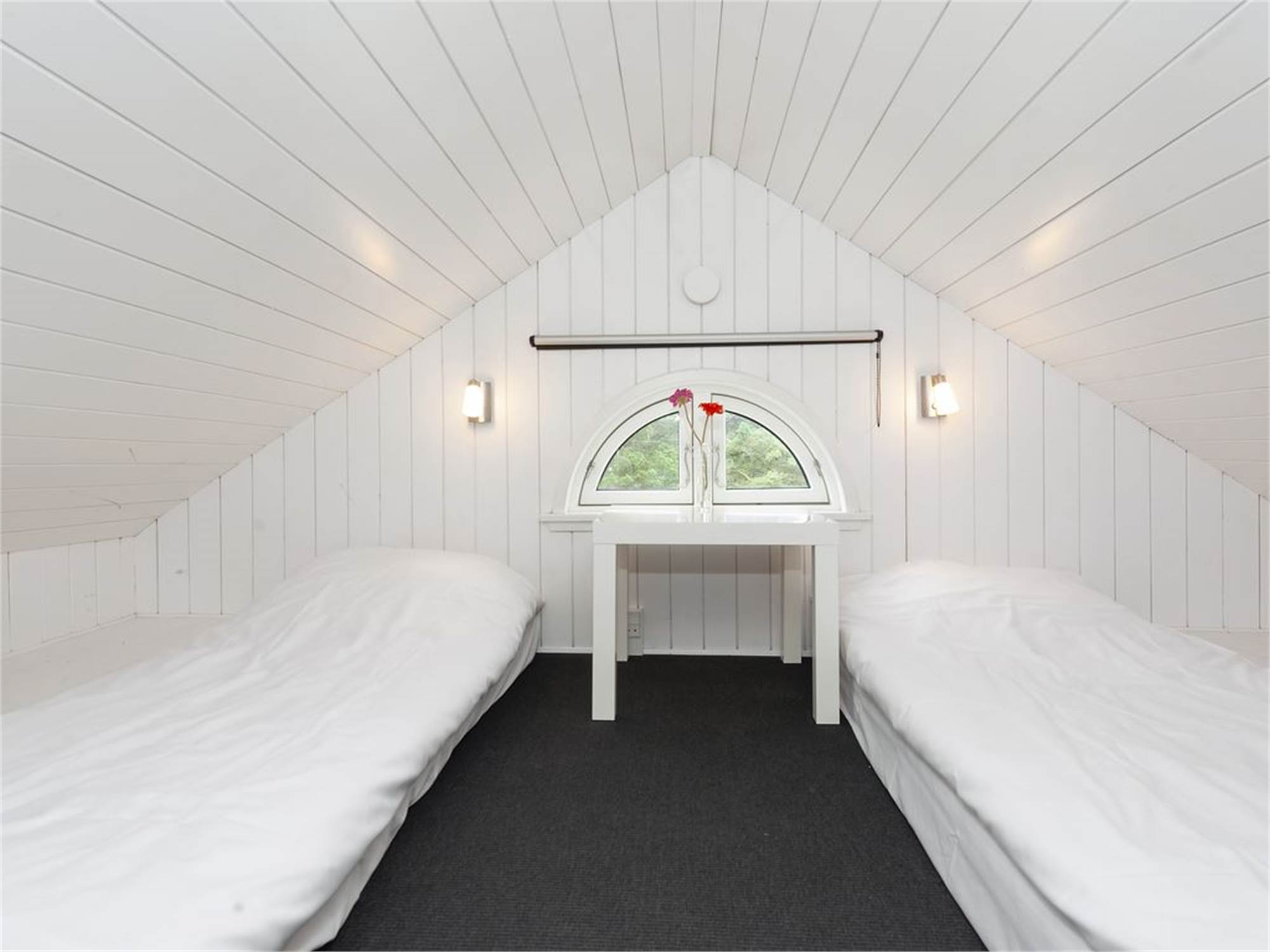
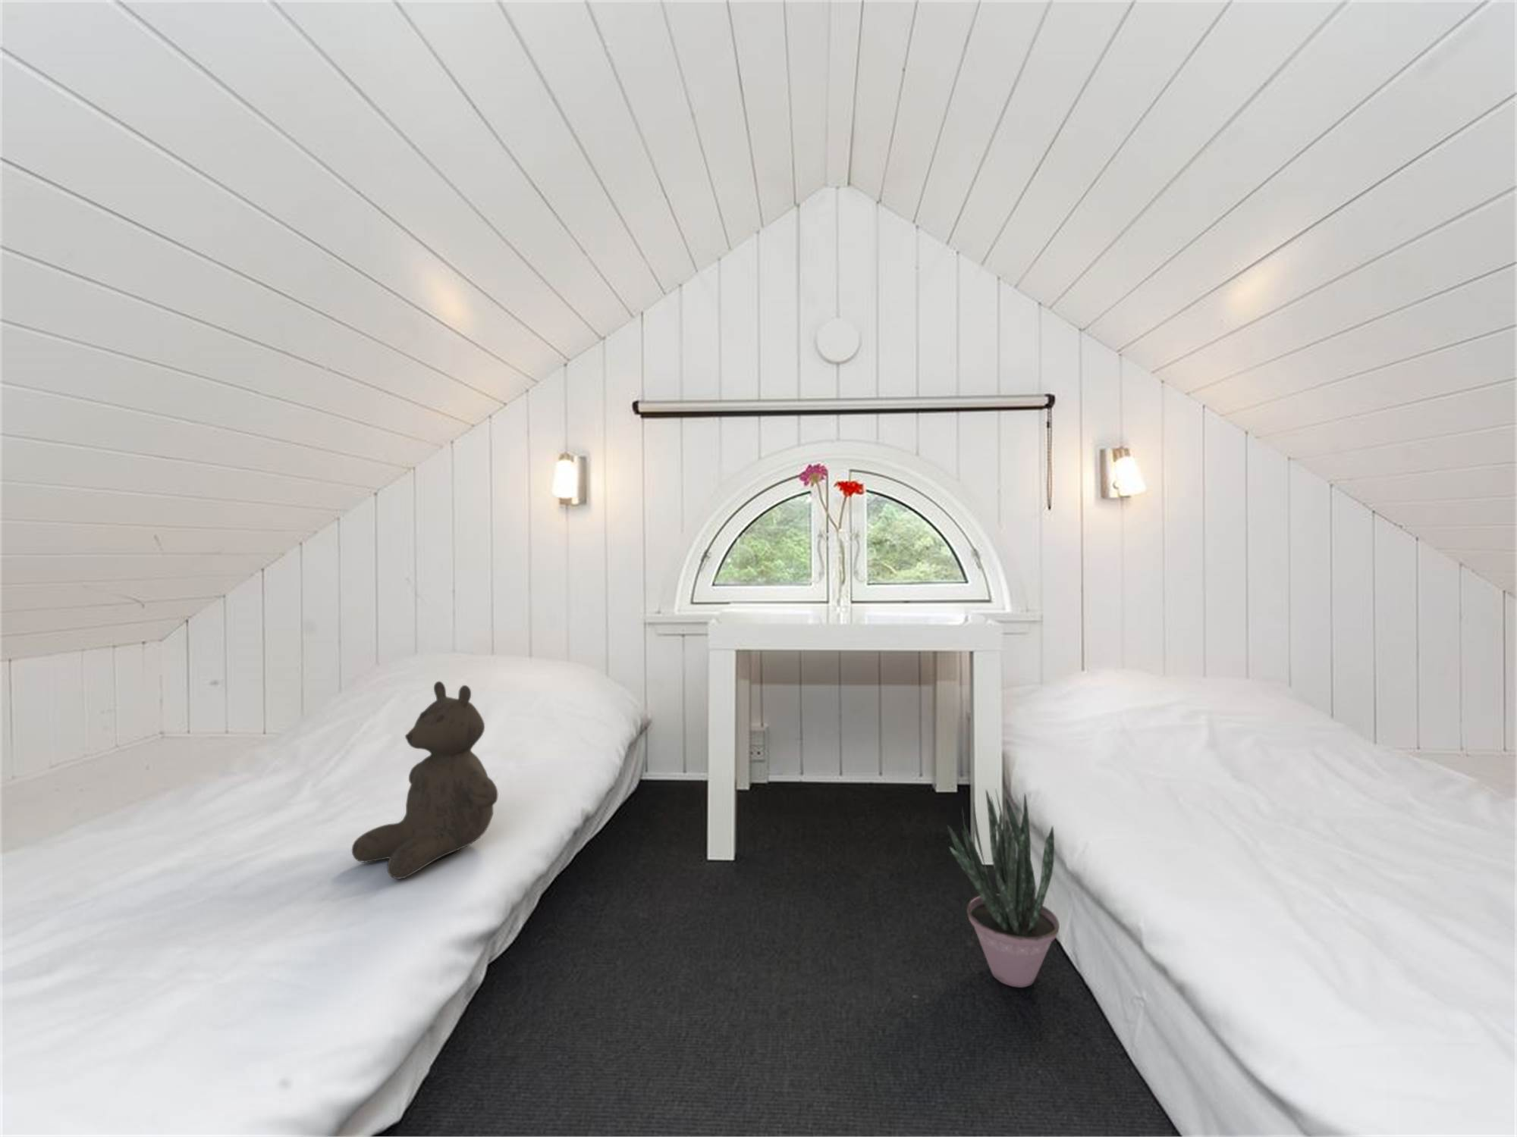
+ teddy bear (428, 770)
+ potted plant (1001, 883)
